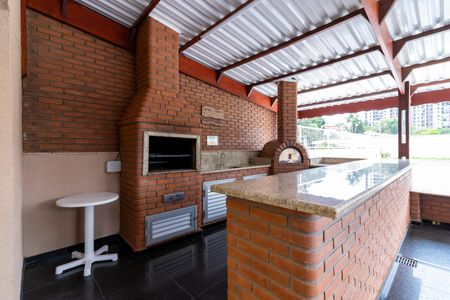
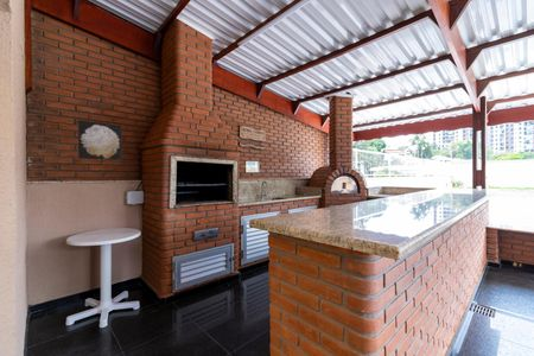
+ wall art (101, 141)
